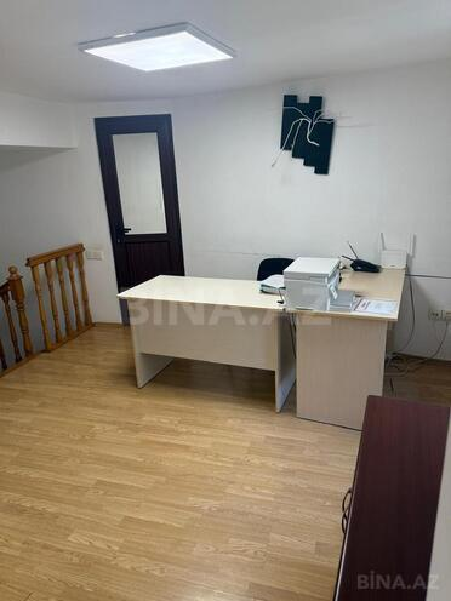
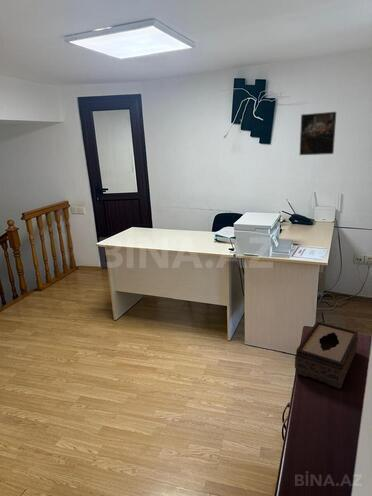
+ tissue box (327, 351)
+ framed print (317, 134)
